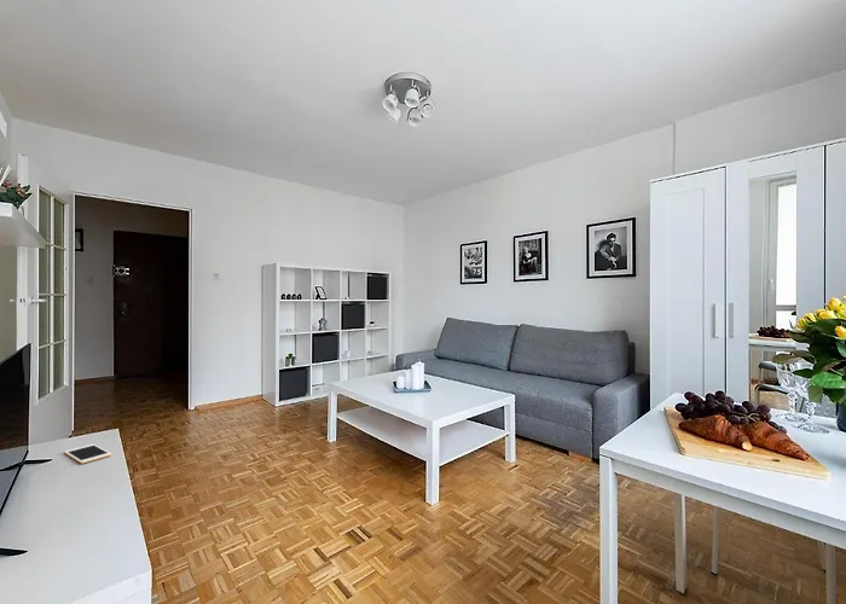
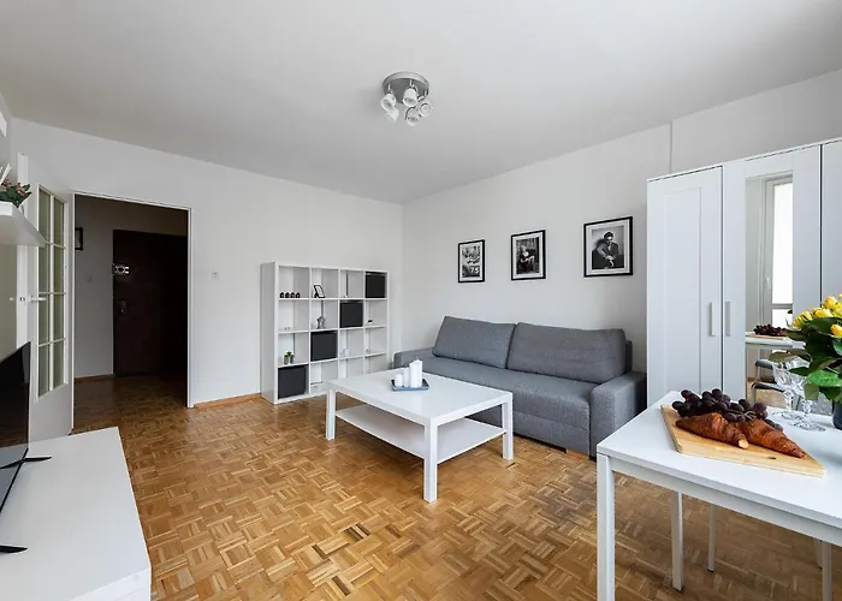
- cell phone (87, 453)
